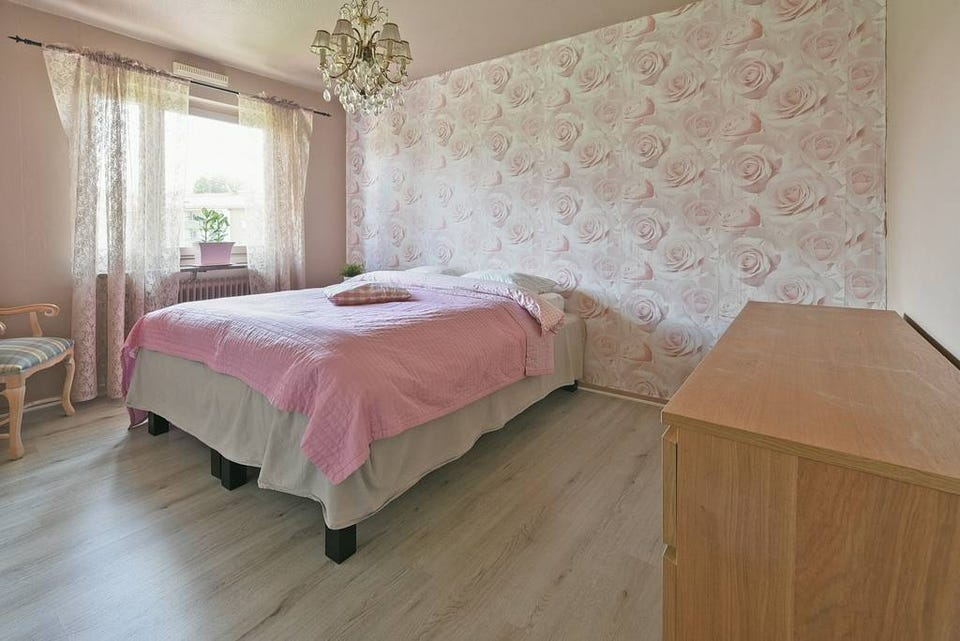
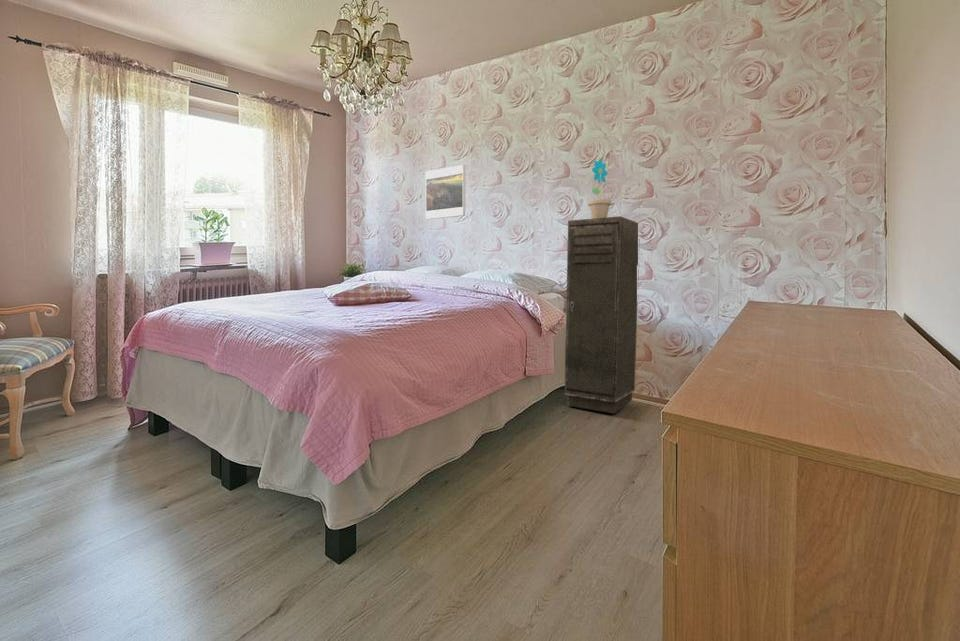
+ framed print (445, 193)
+ flowerpot (599, 190)
+ storage cabinet (601, 314)
